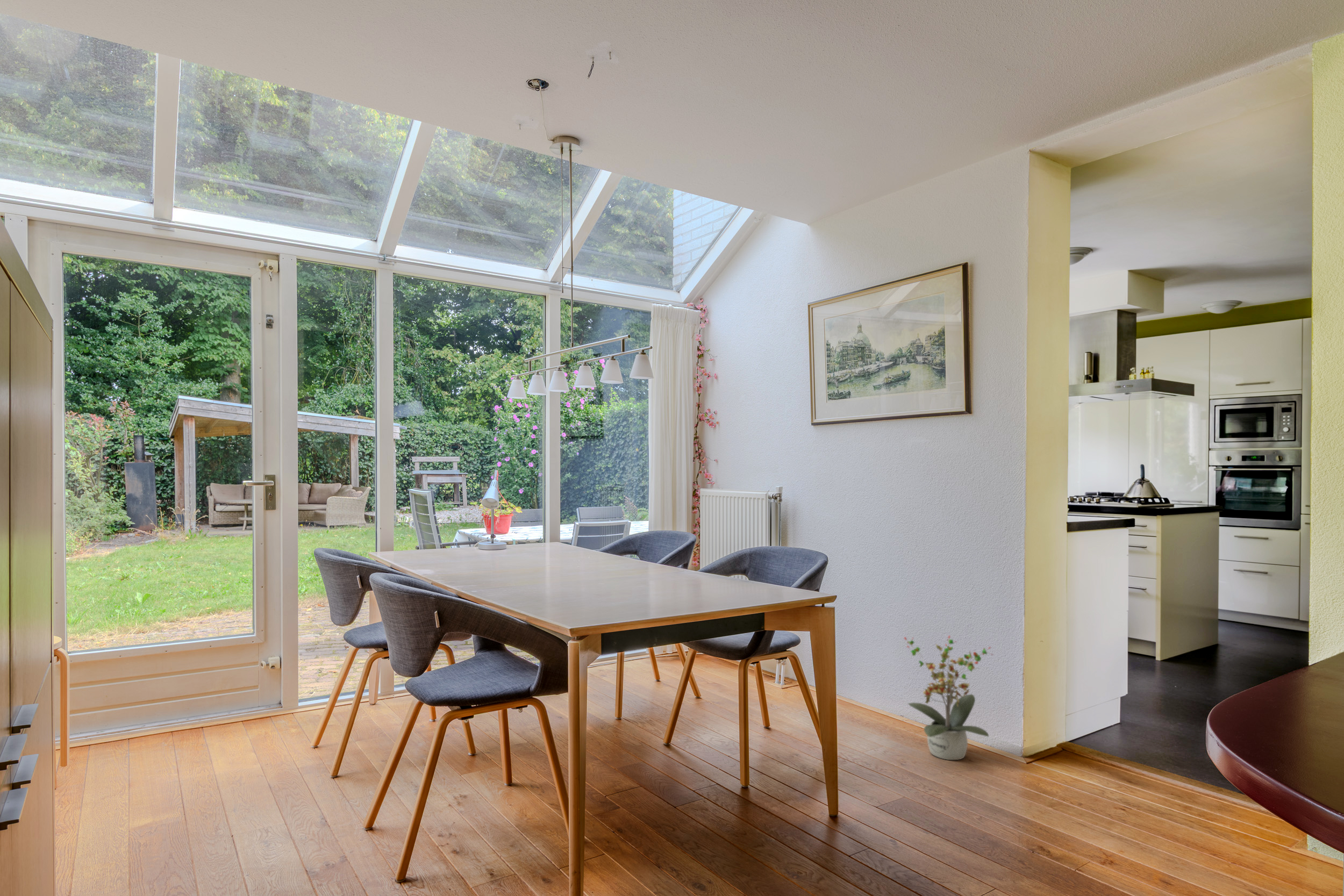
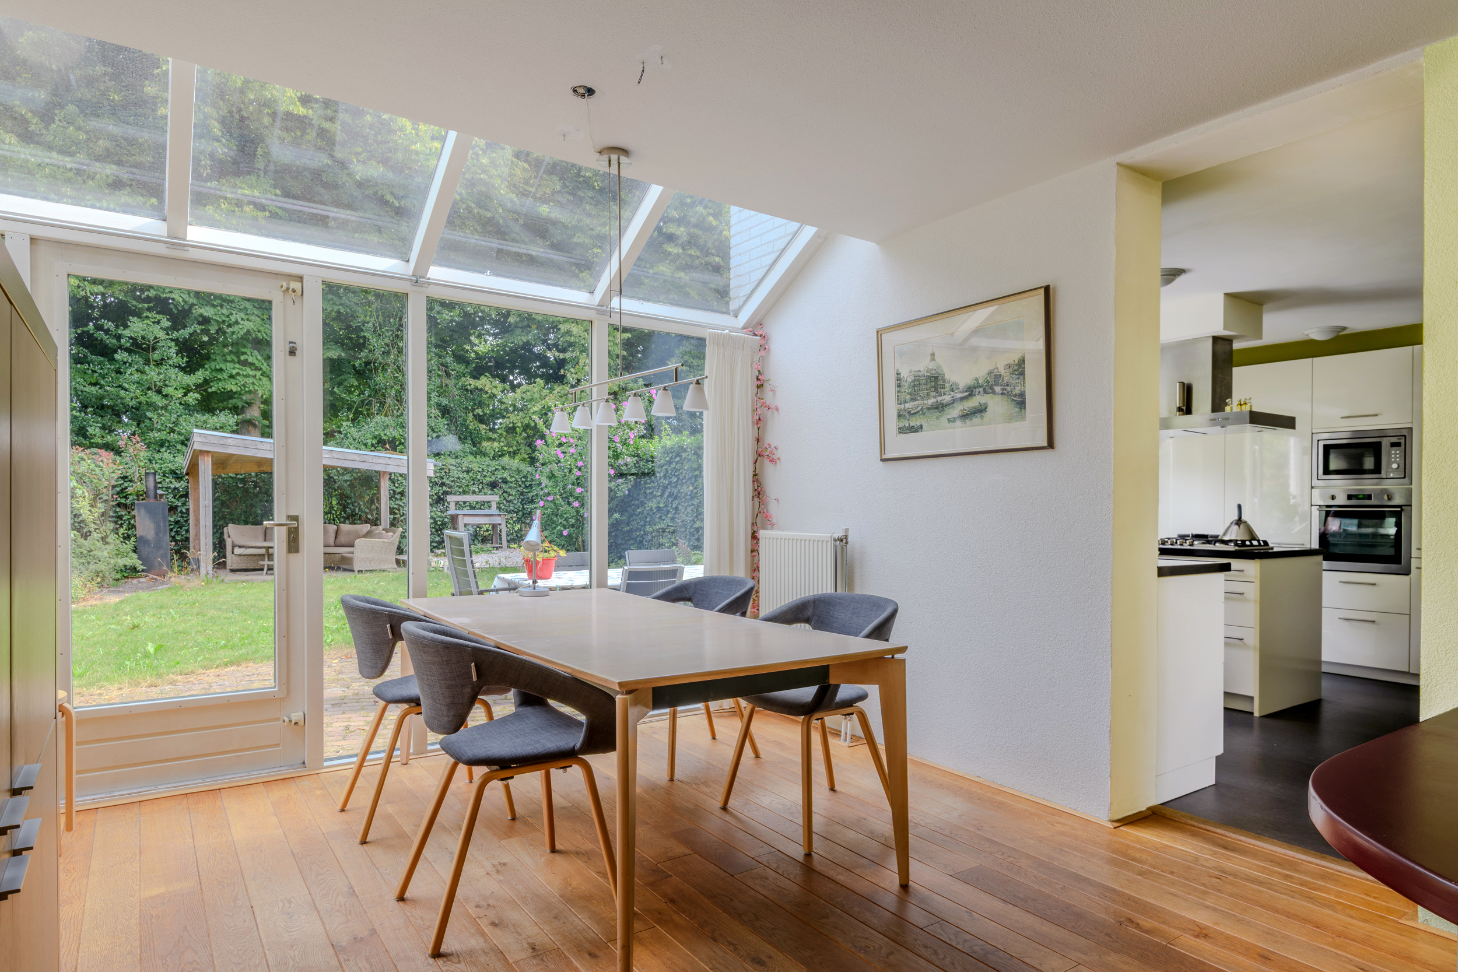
- potted plant (946, 697)
